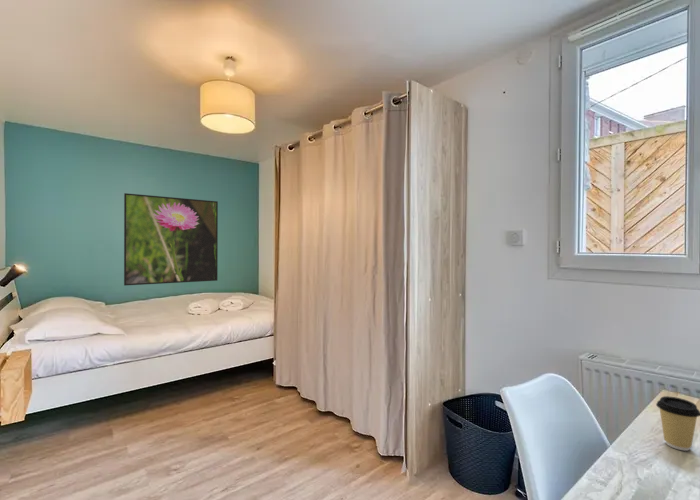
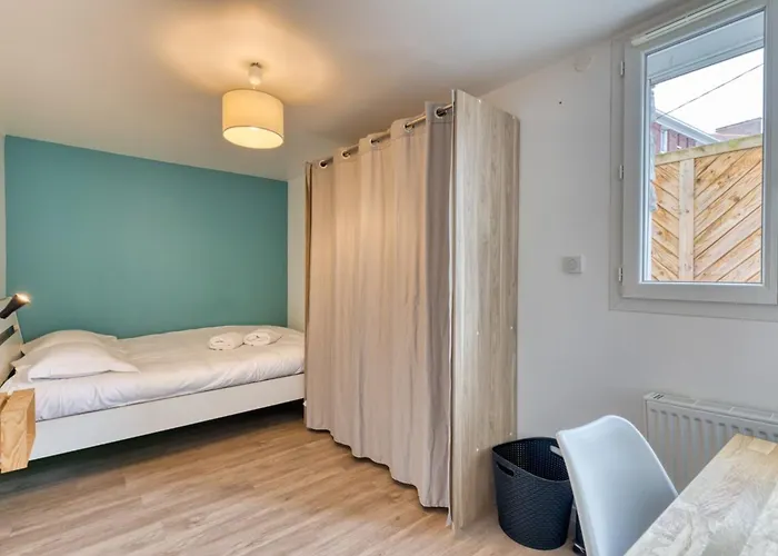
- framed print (174, 240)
- coffee cup (677, 423)
